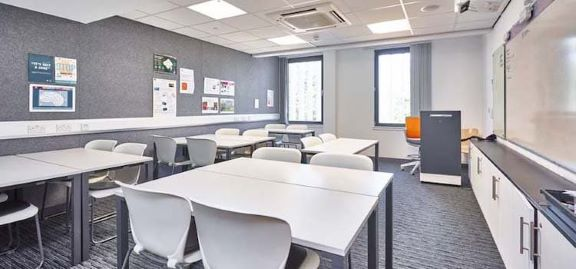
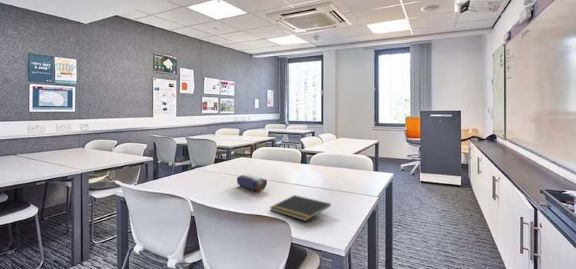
+ notepad (299, 206)
+ pencil case (251, 181)
